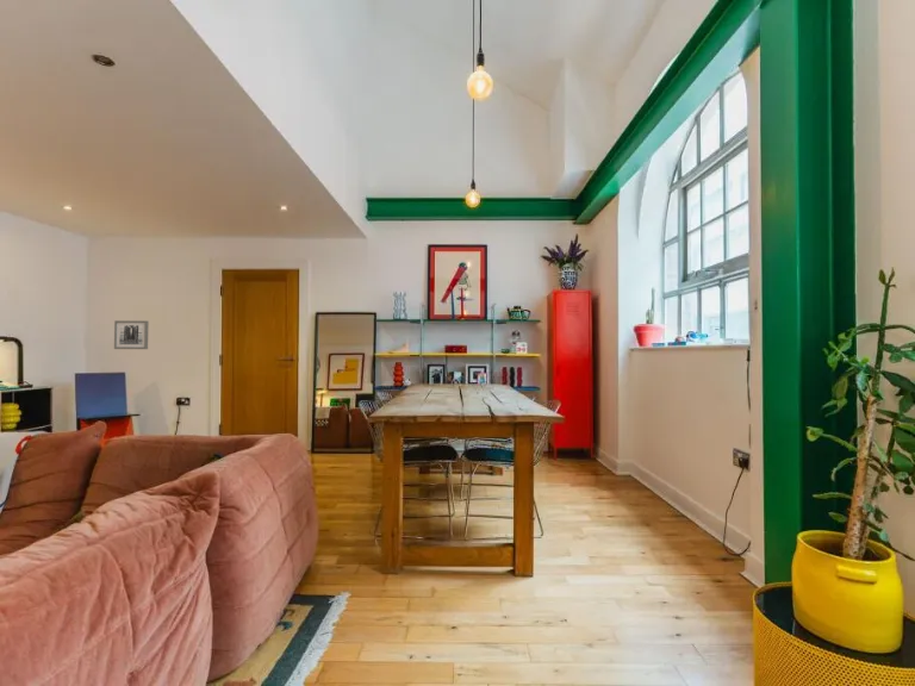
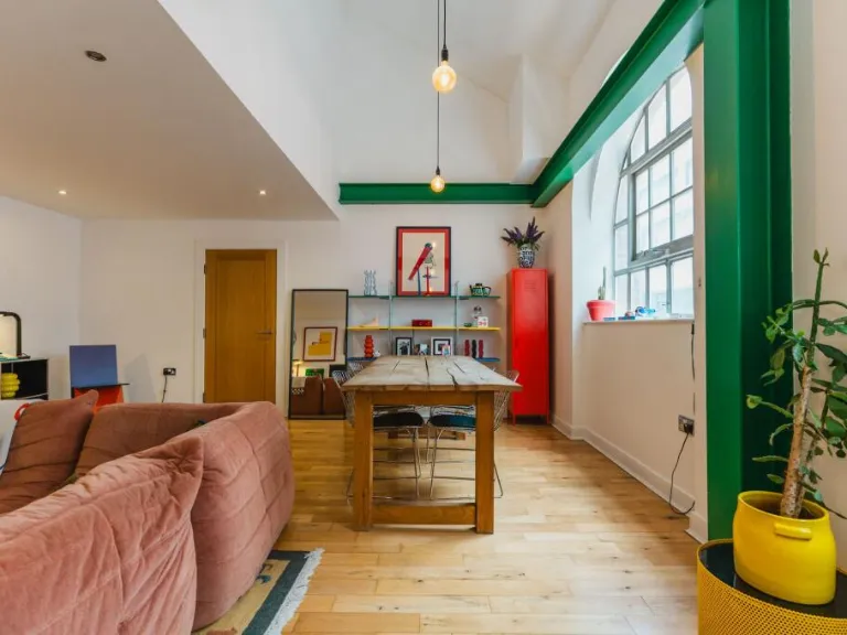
- wall art (131, 335)
